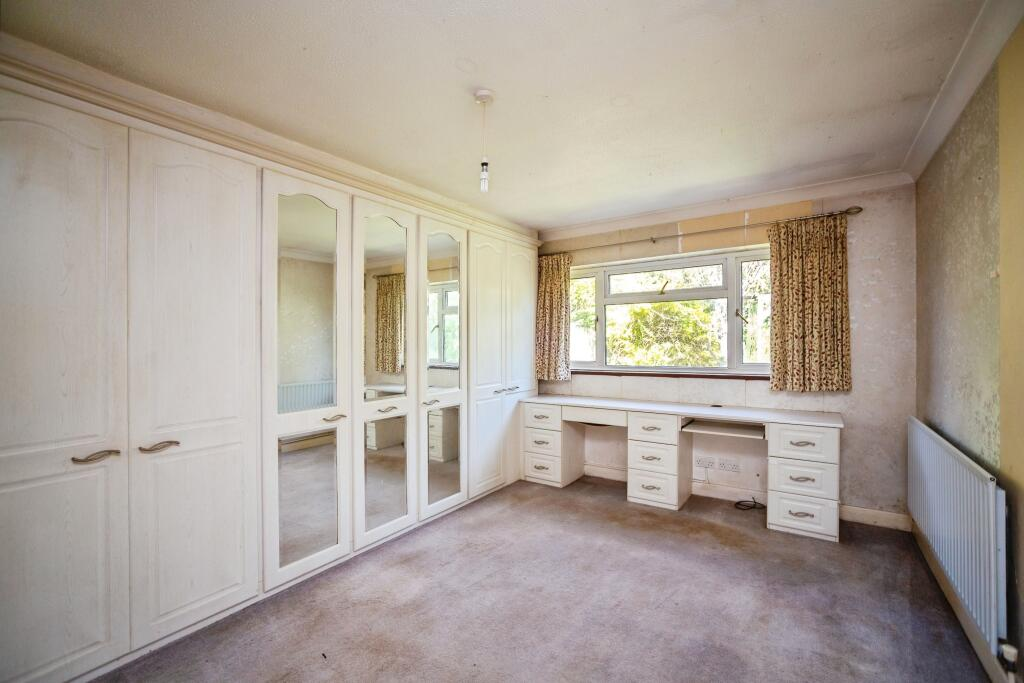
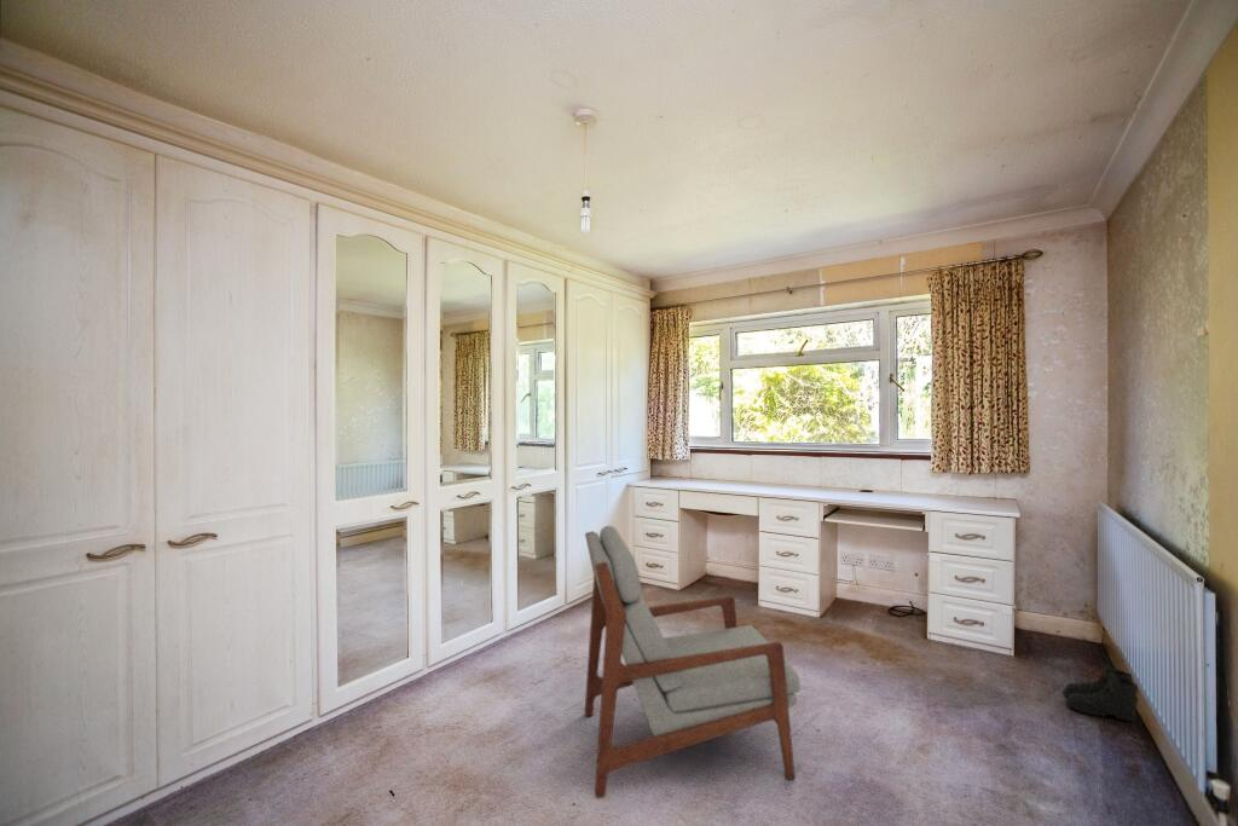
+ armchair (684, 637)
+ boots (1099, 687)
